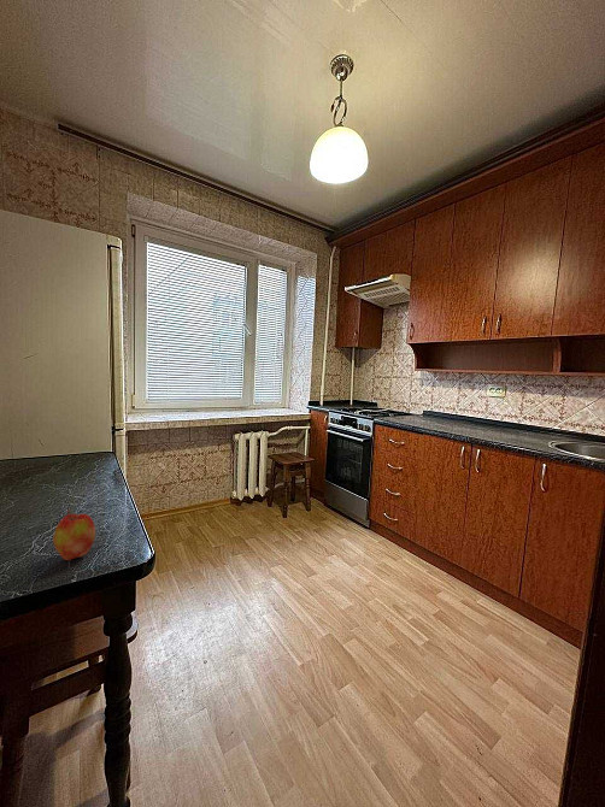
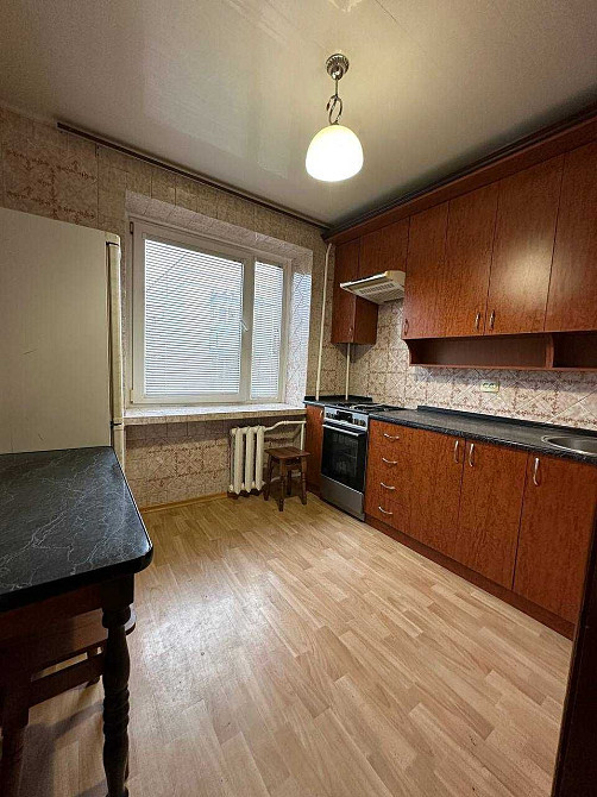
- apple (75, 532)
